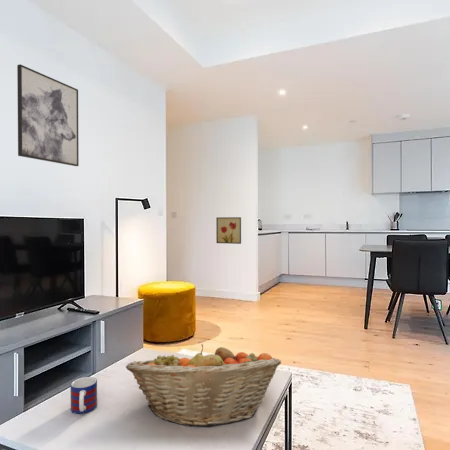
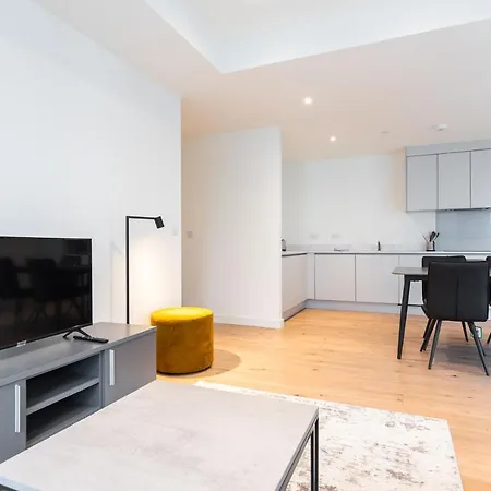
- wall art (228, 230)
- mug (83, 397)
- wall art (50, 119)
- fruit basket (204, 375)
